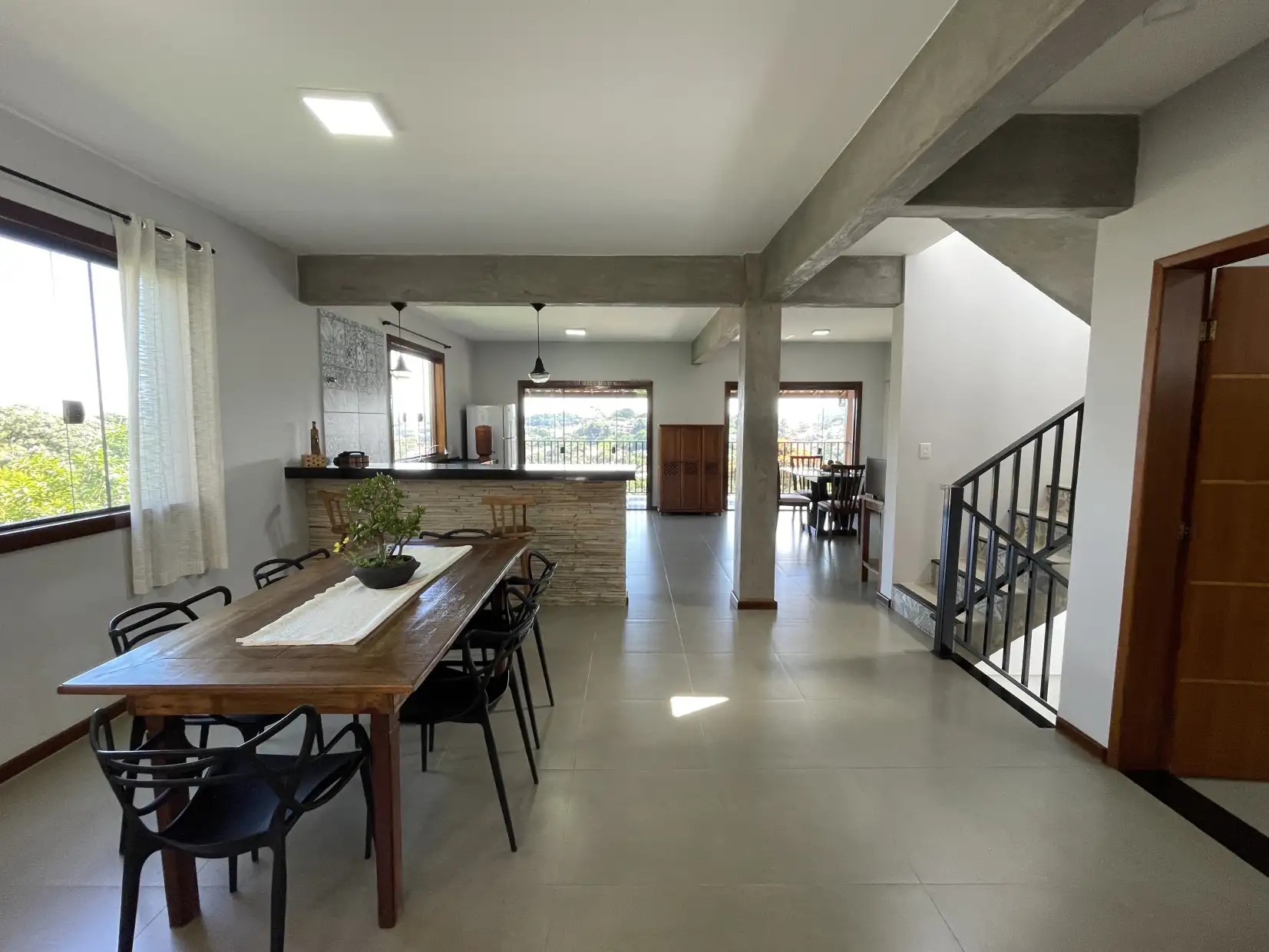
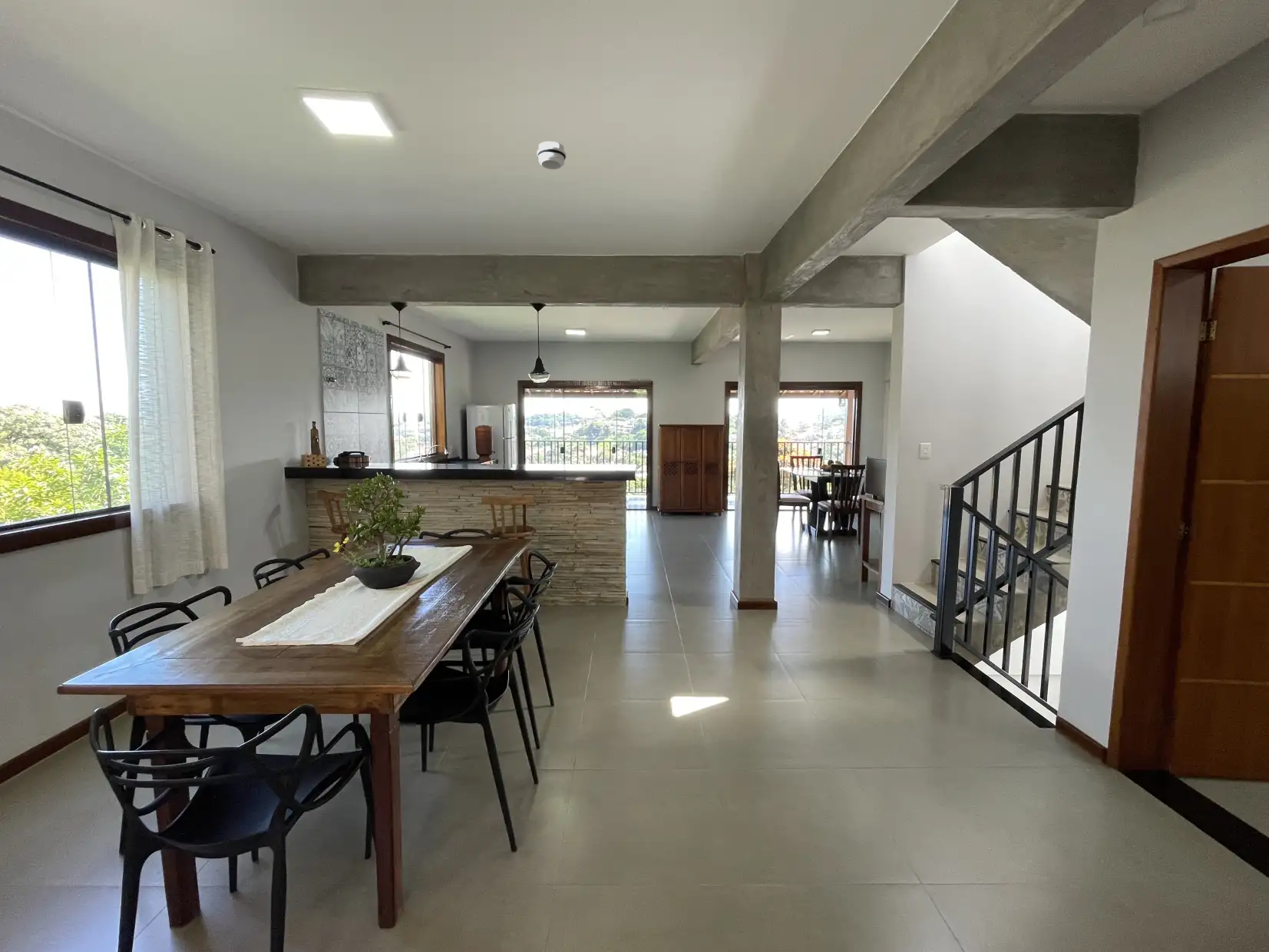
+ smoke detector (551, 156)
